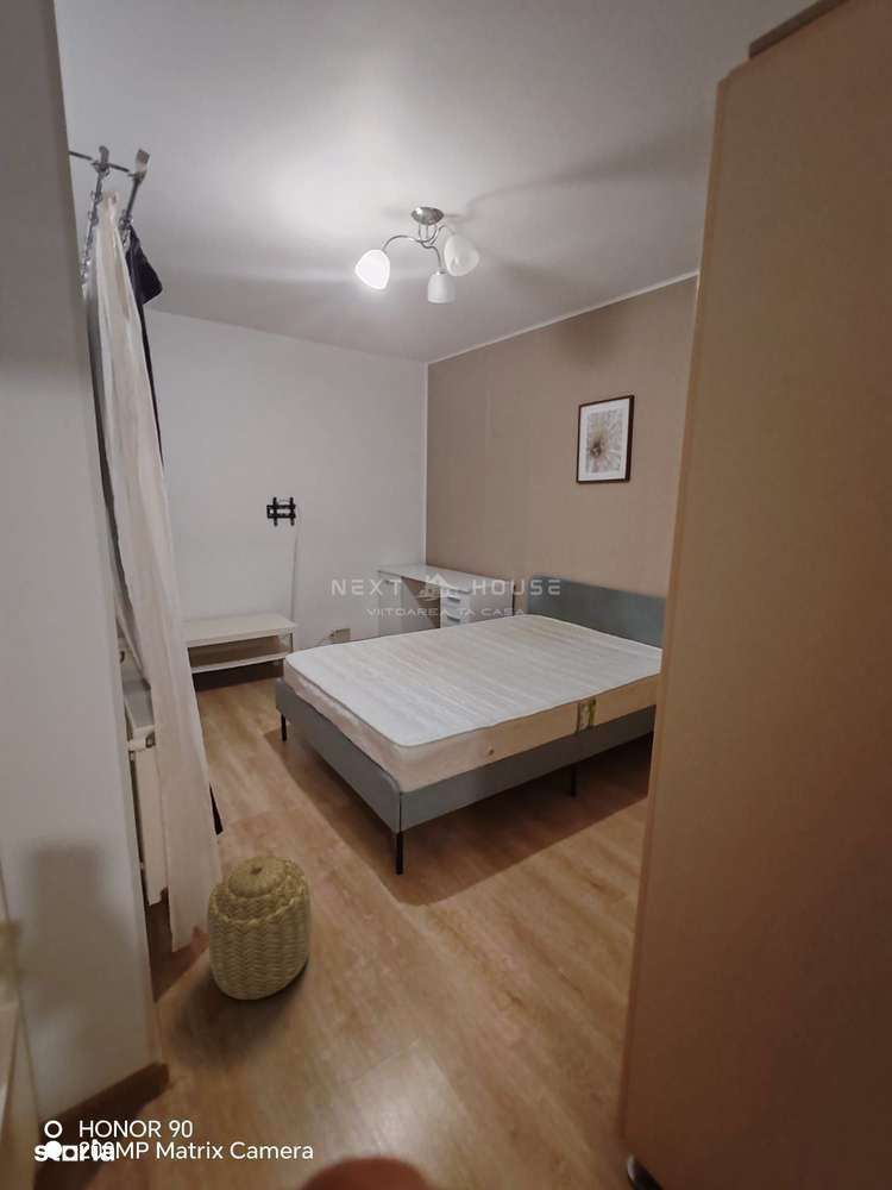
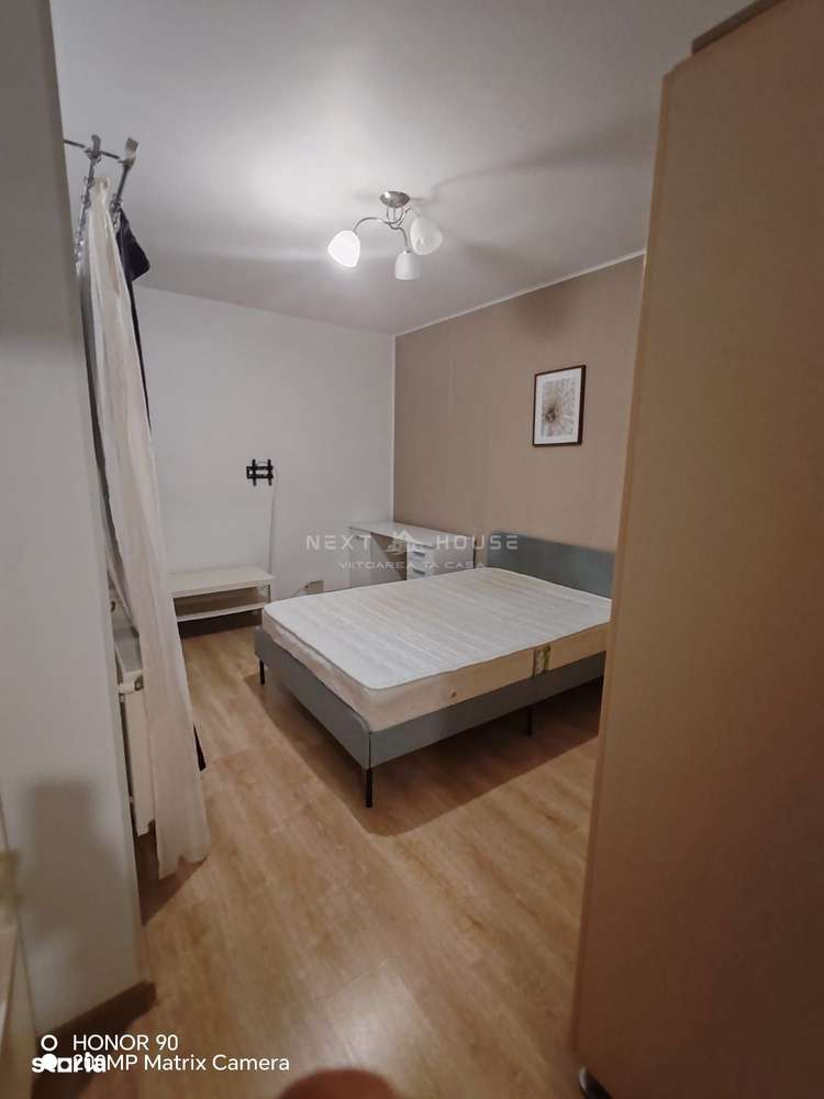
- basket (260, 914)
